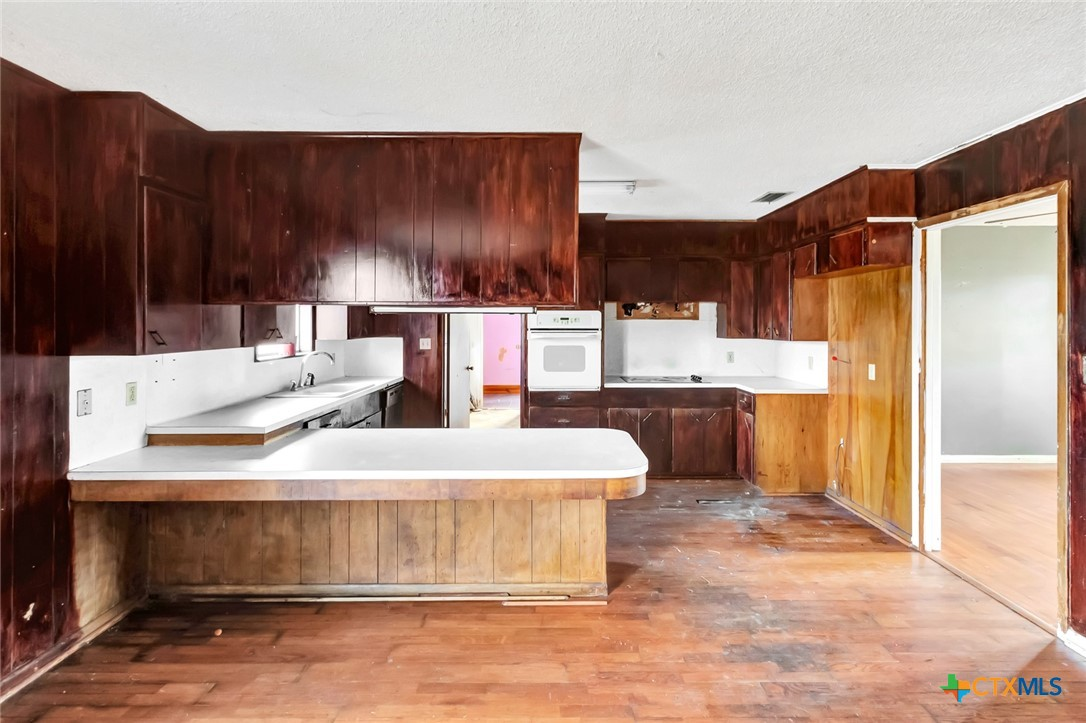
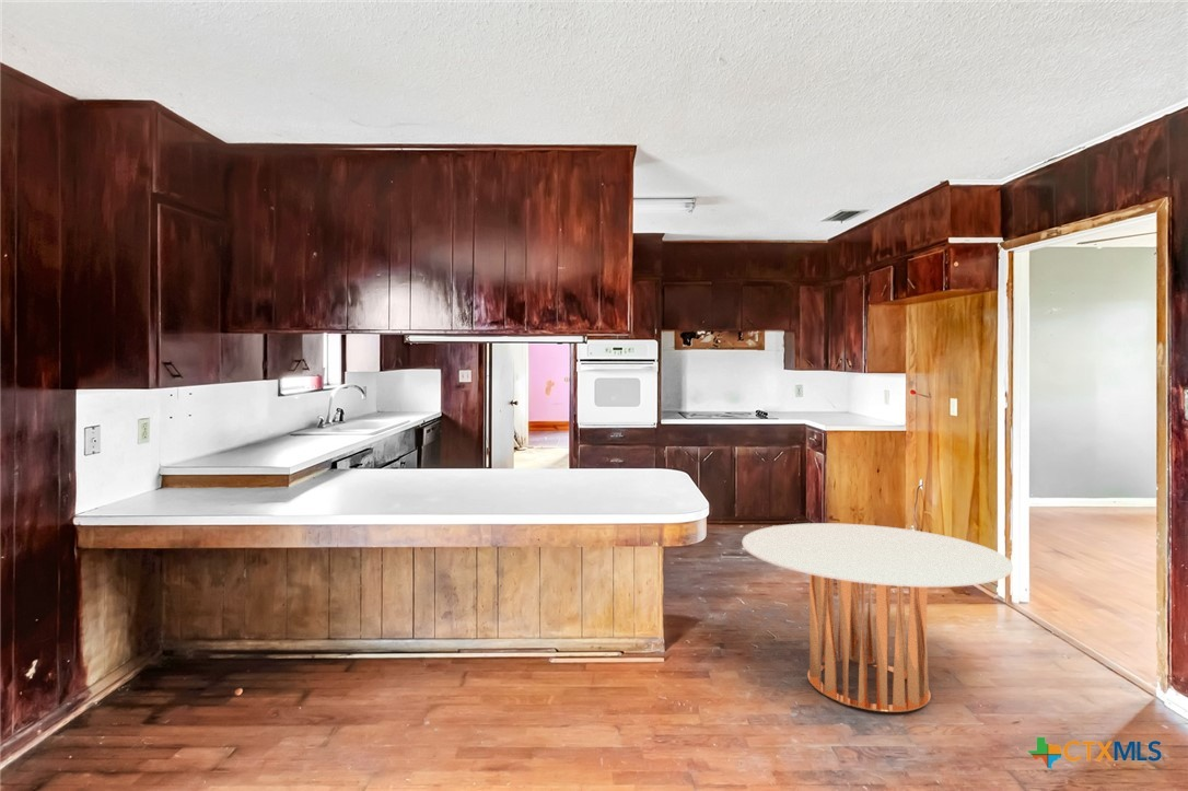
+ round table (867, 616)
